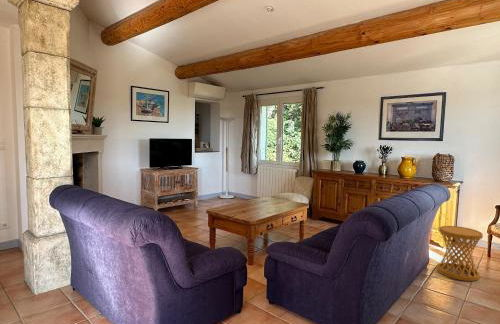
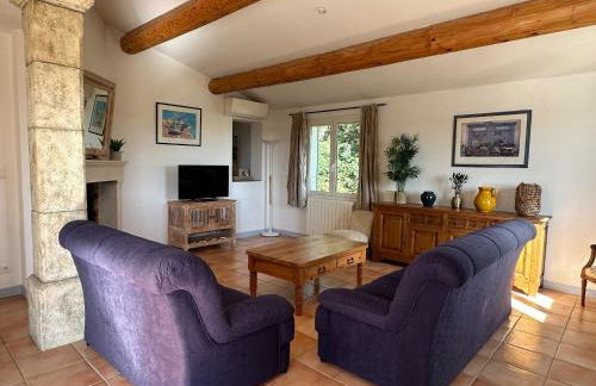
- side table (458, 251)
